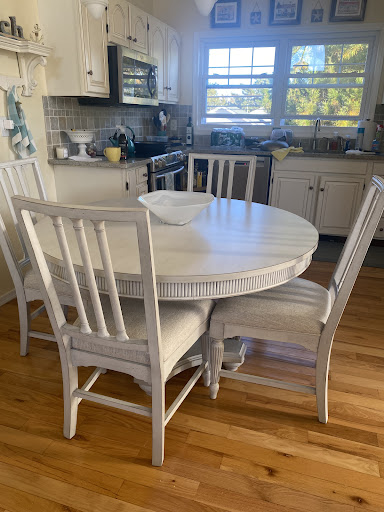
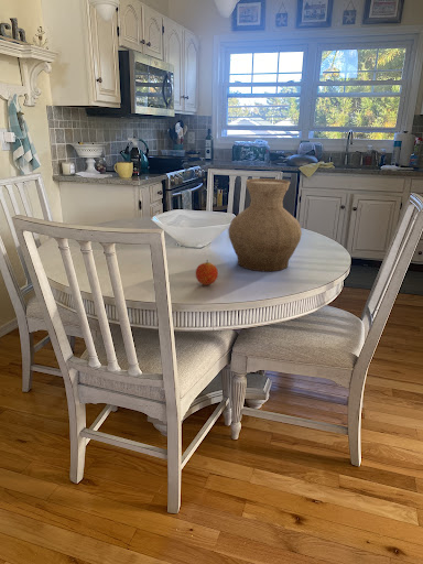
+ vase (264, 224)
+ fruit (206, 272)
